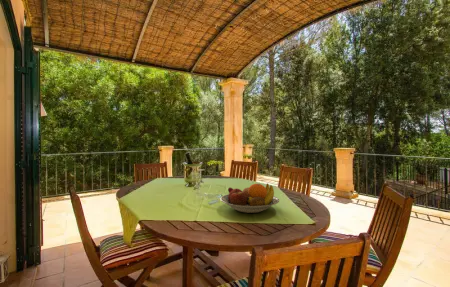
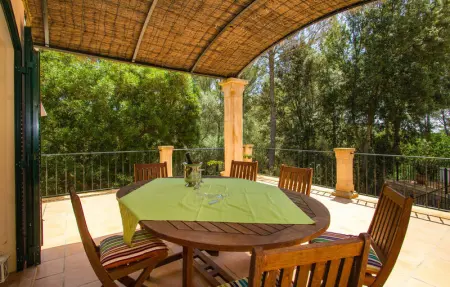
- fruit bowl (249, 196)
